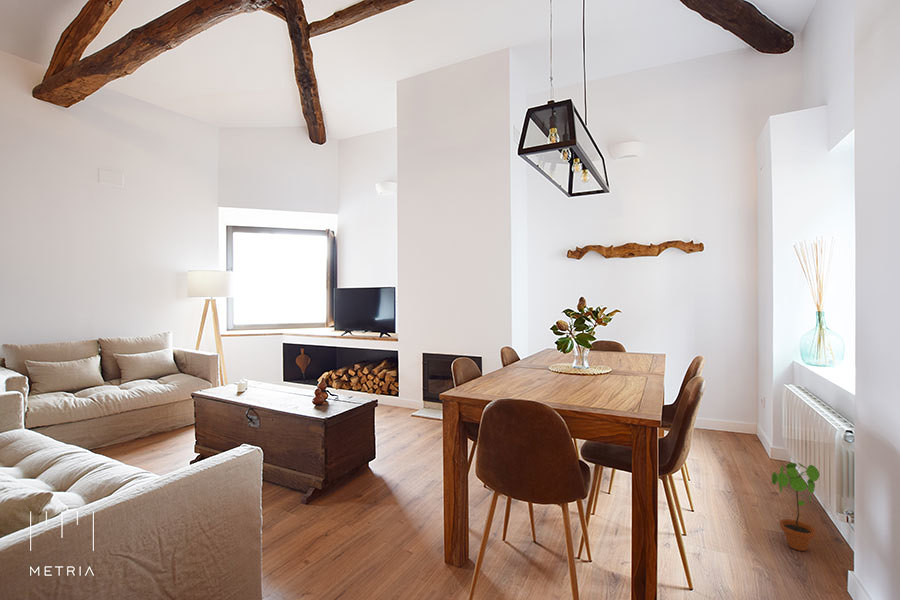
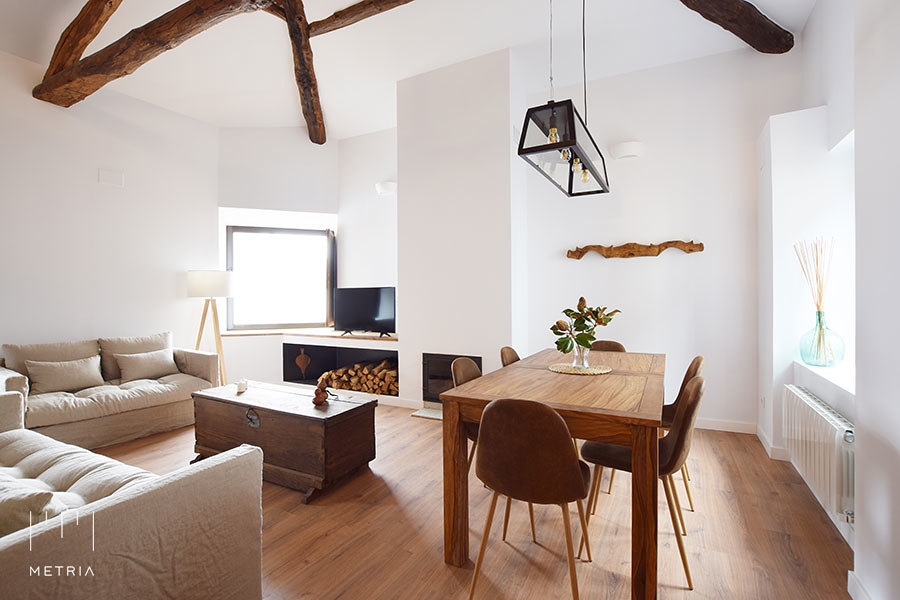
- potted plant (797, 504)
